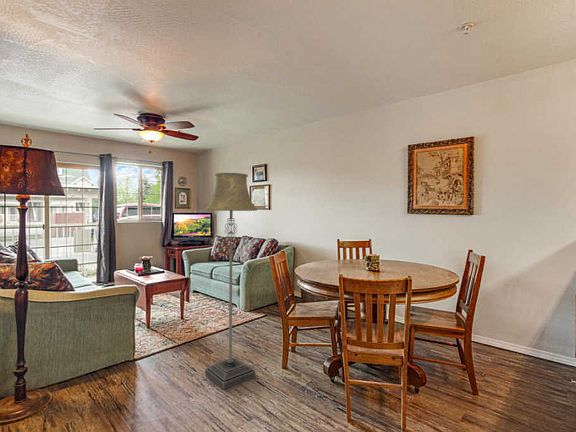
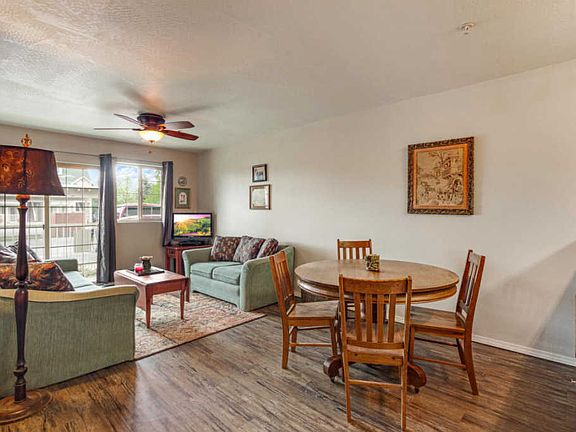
- floor lamp (231, 275)
